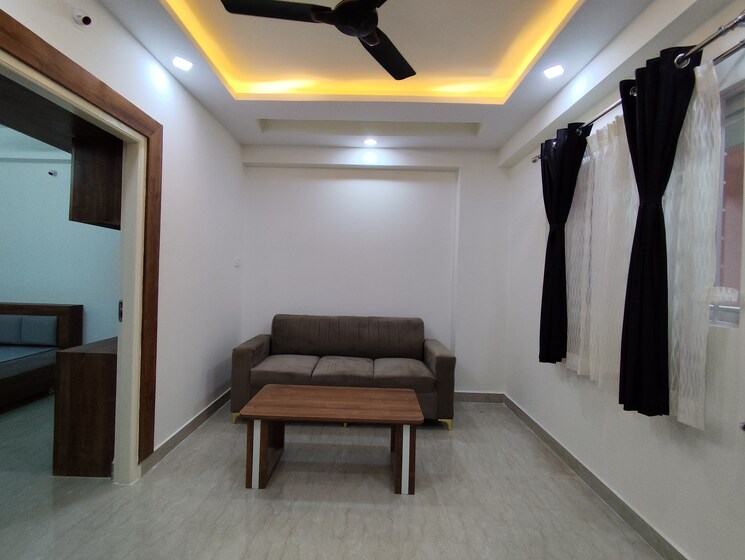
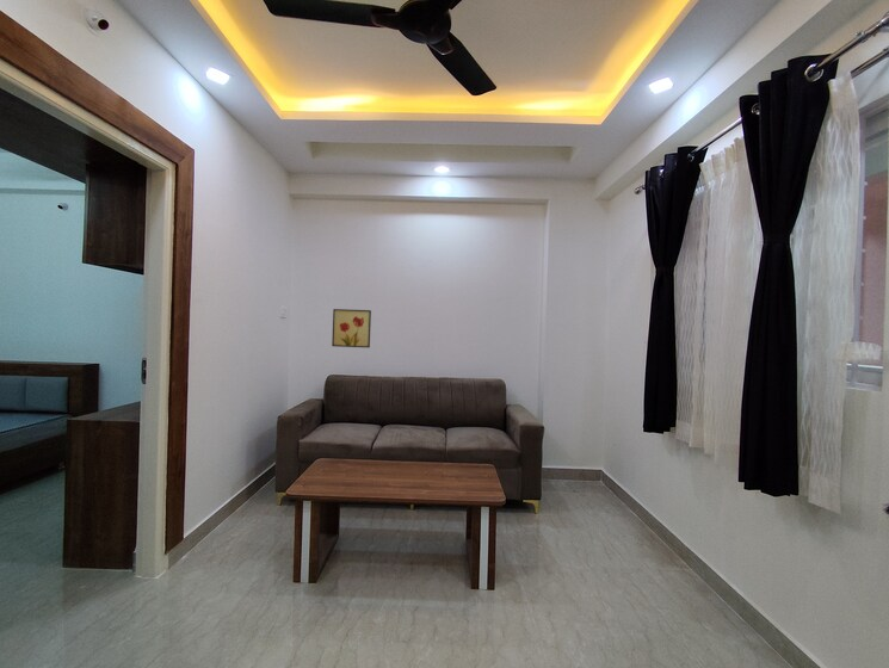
+ wall art (351, 328)
